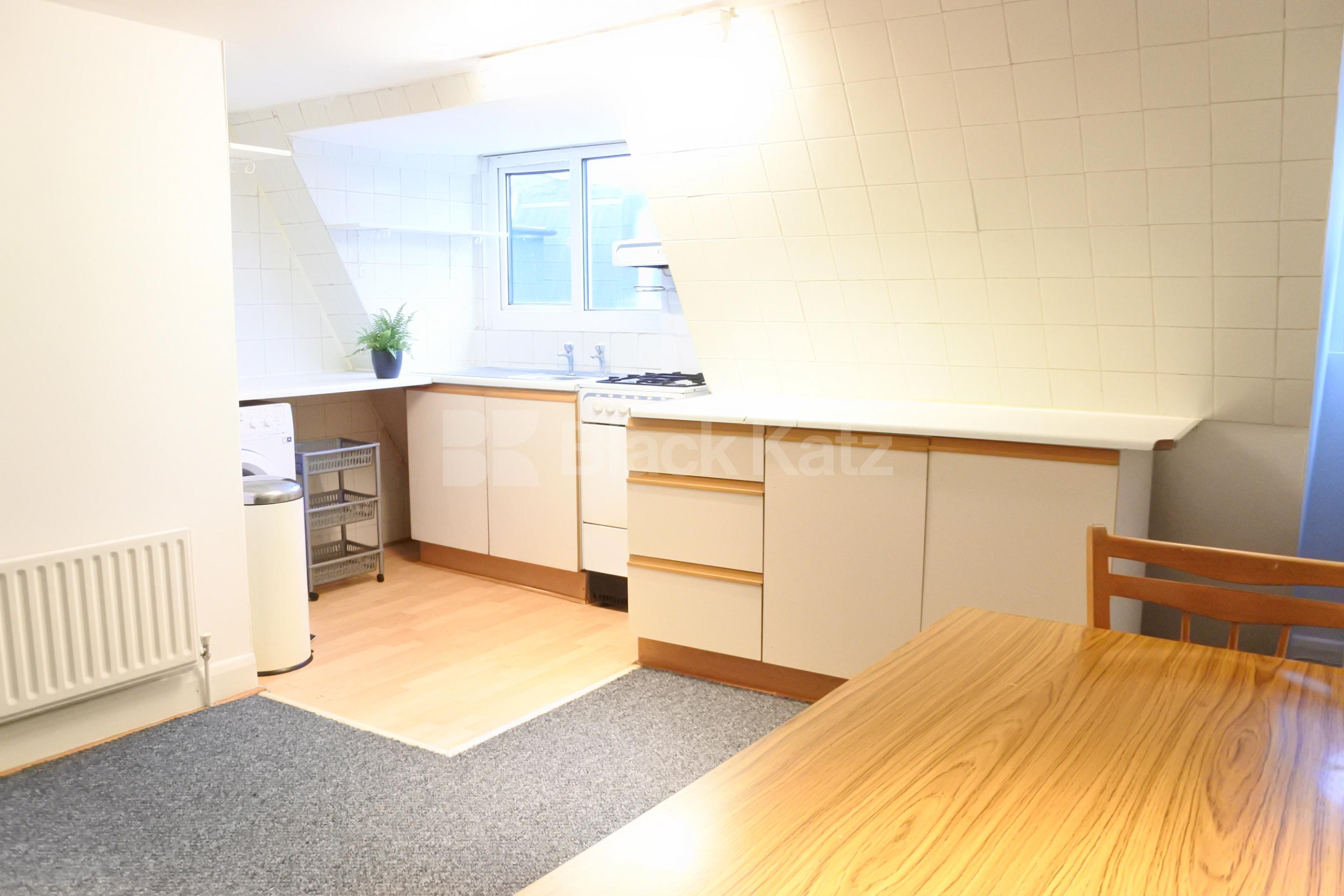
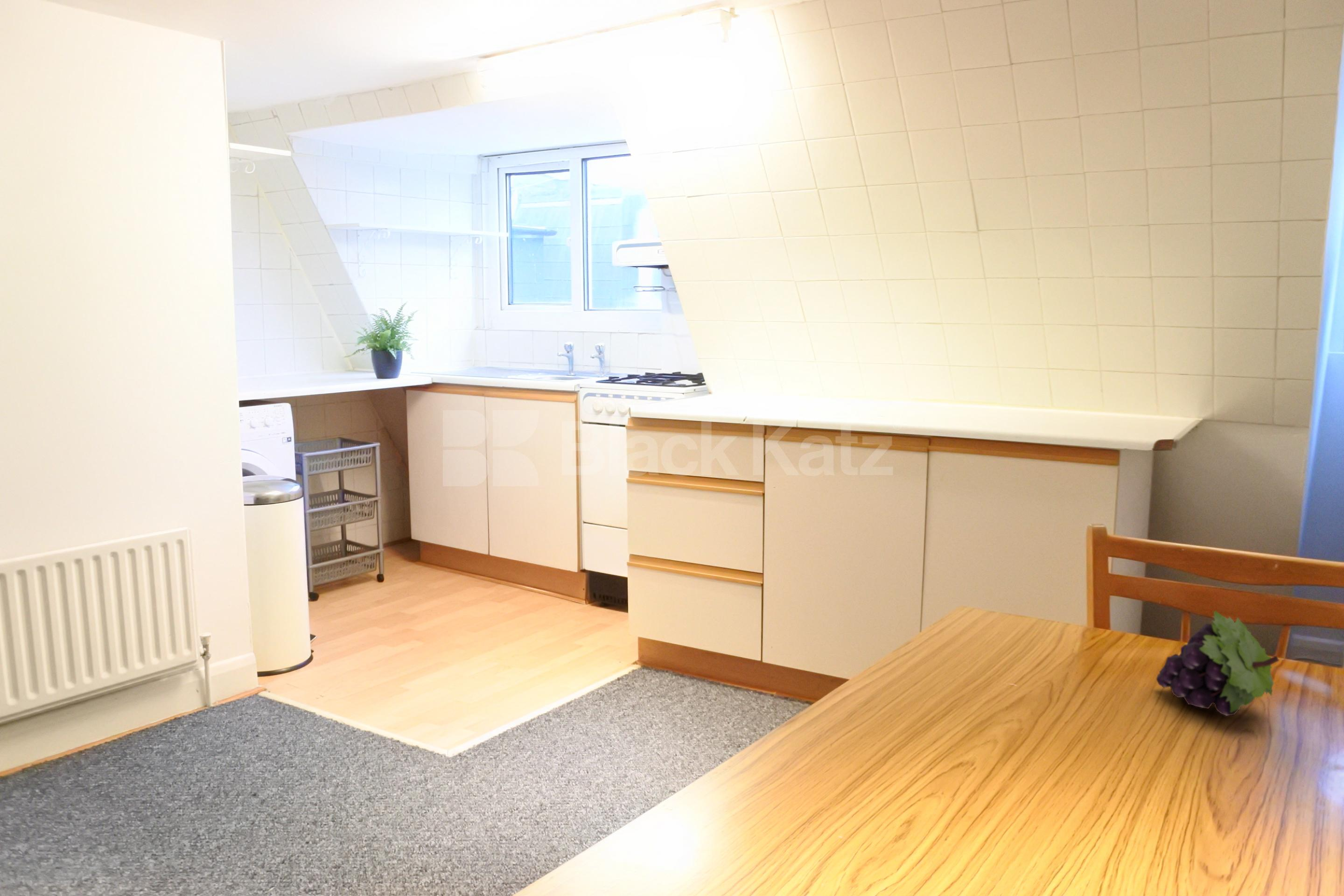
+ fruit (1215, 663)
